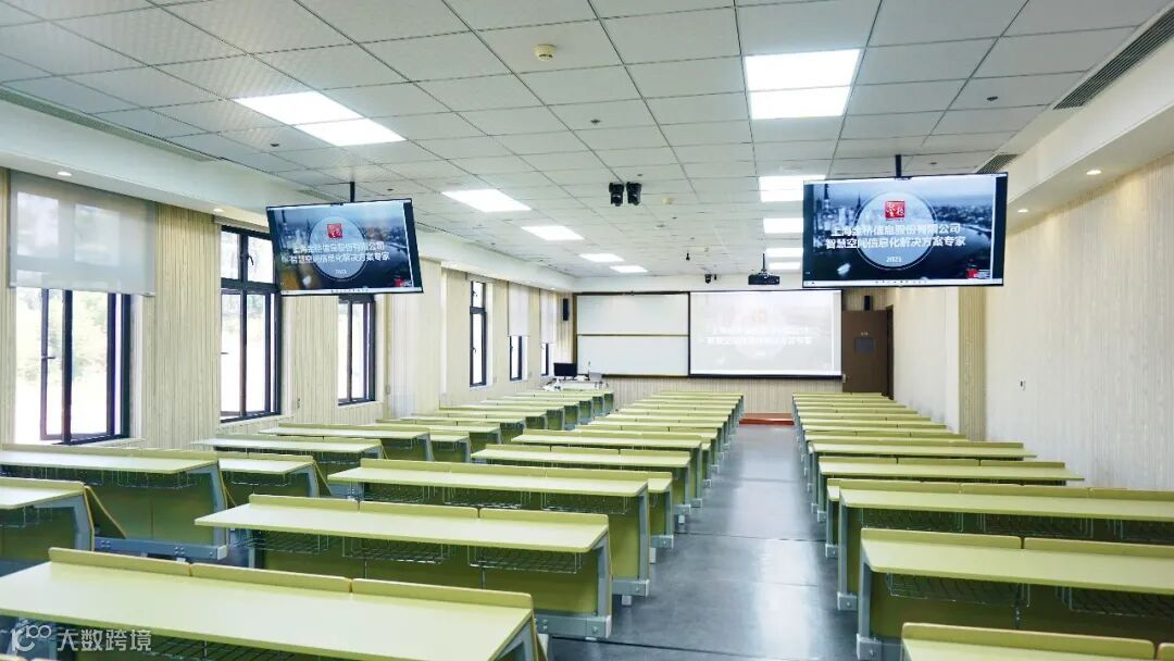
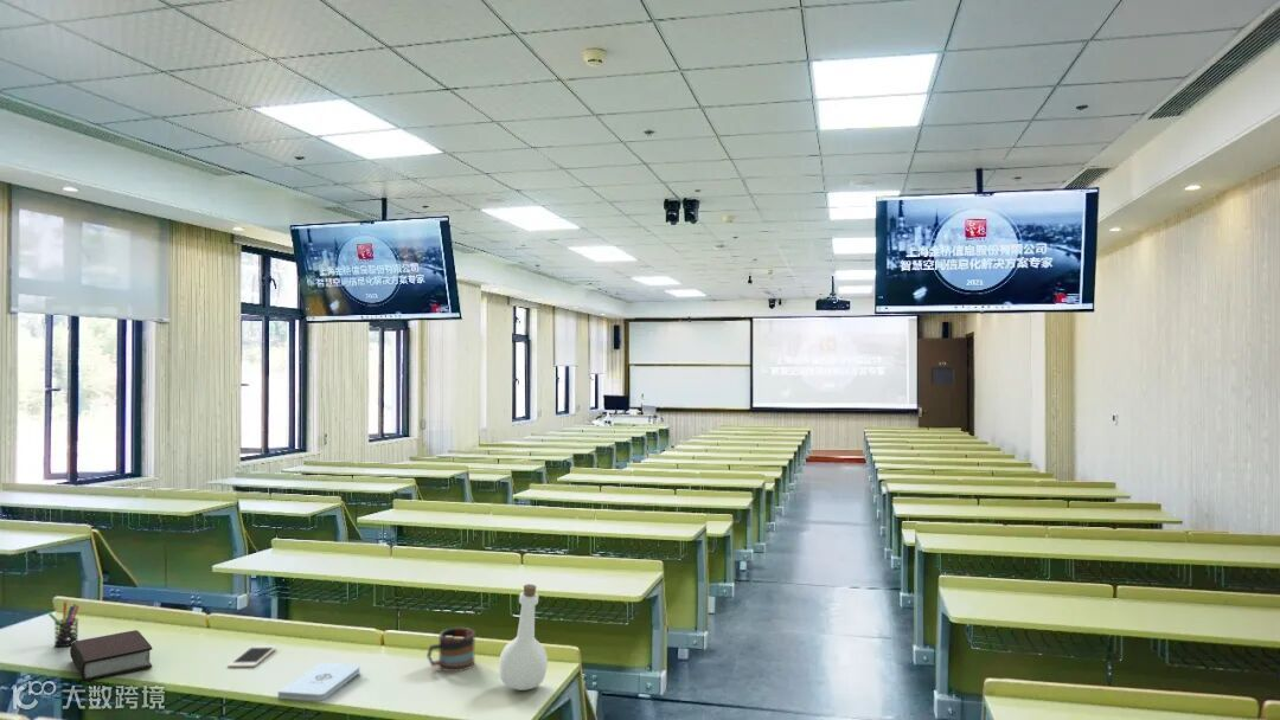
+ cell phone (252, 656)
+ pen holder (63, 624)
+ bible (110, 654)
+ notepad (321, 681)
+ bottle (523, 635)
+ mug (453, 649)
